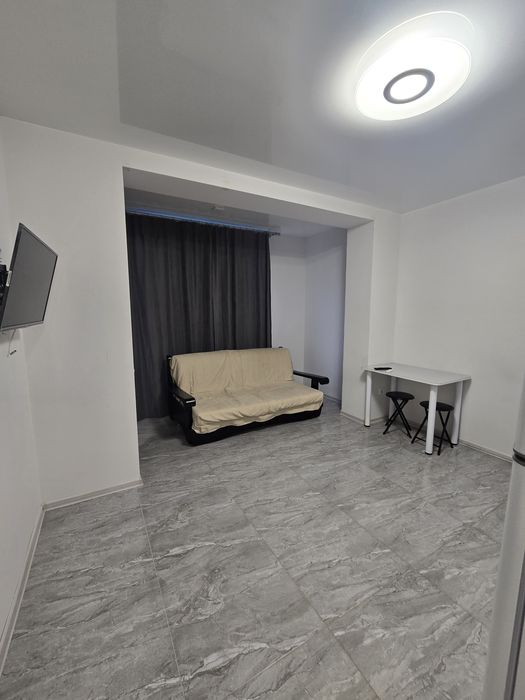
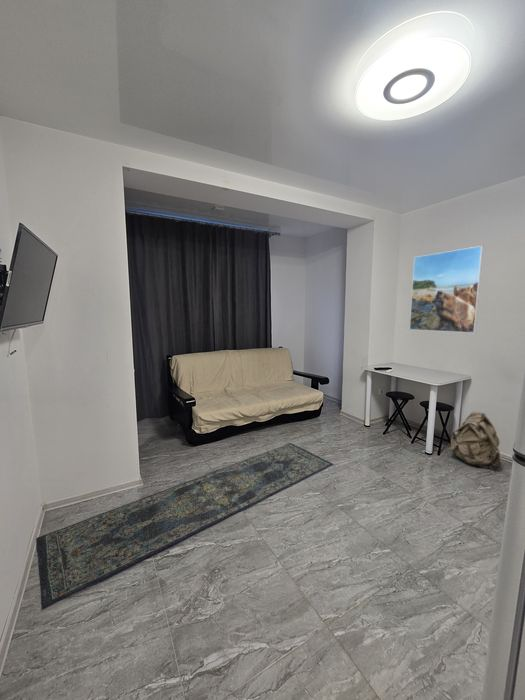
+ backpack (479, 435)
+ rug (214, 493)
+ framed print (442, 292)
